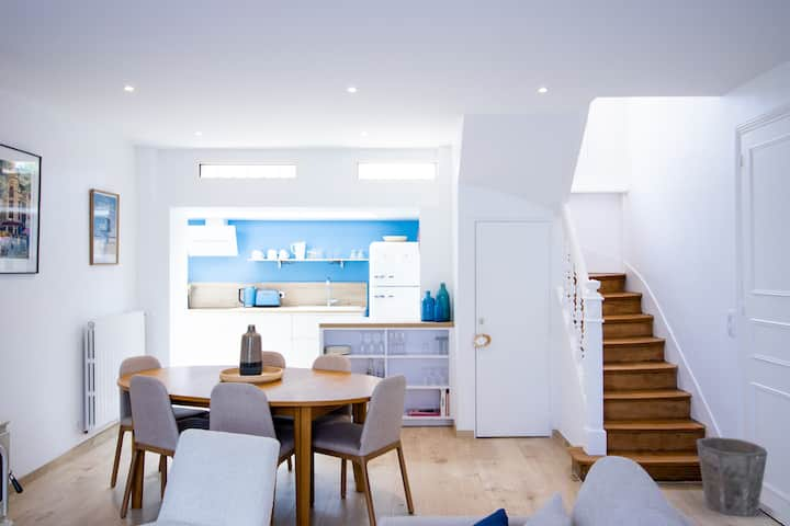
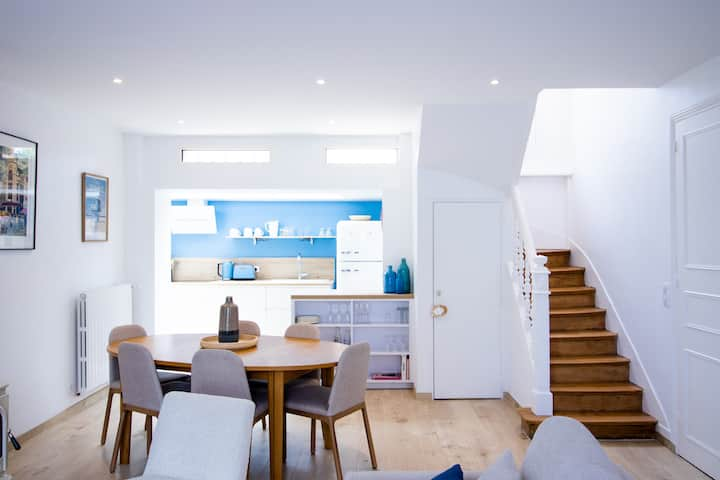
- waste bin (730, 476)
